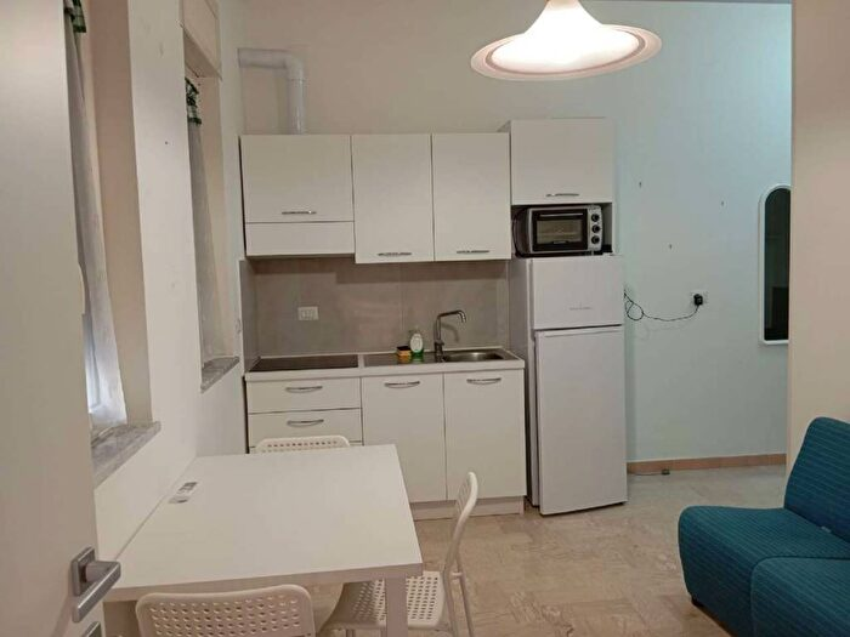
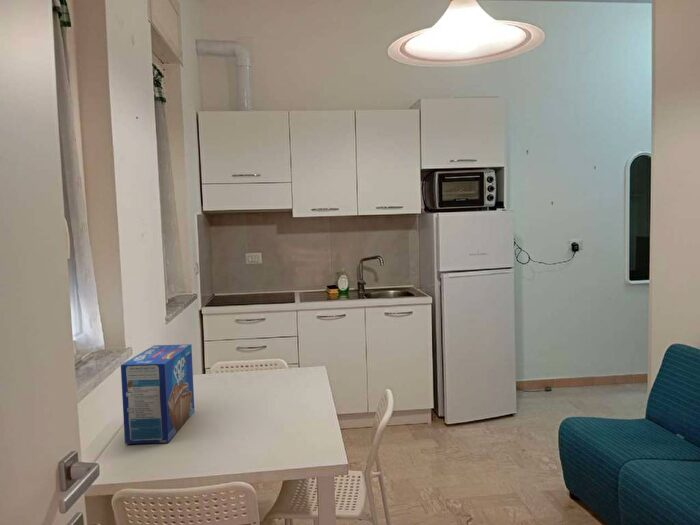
+ toaster pastry box (160, 390)
